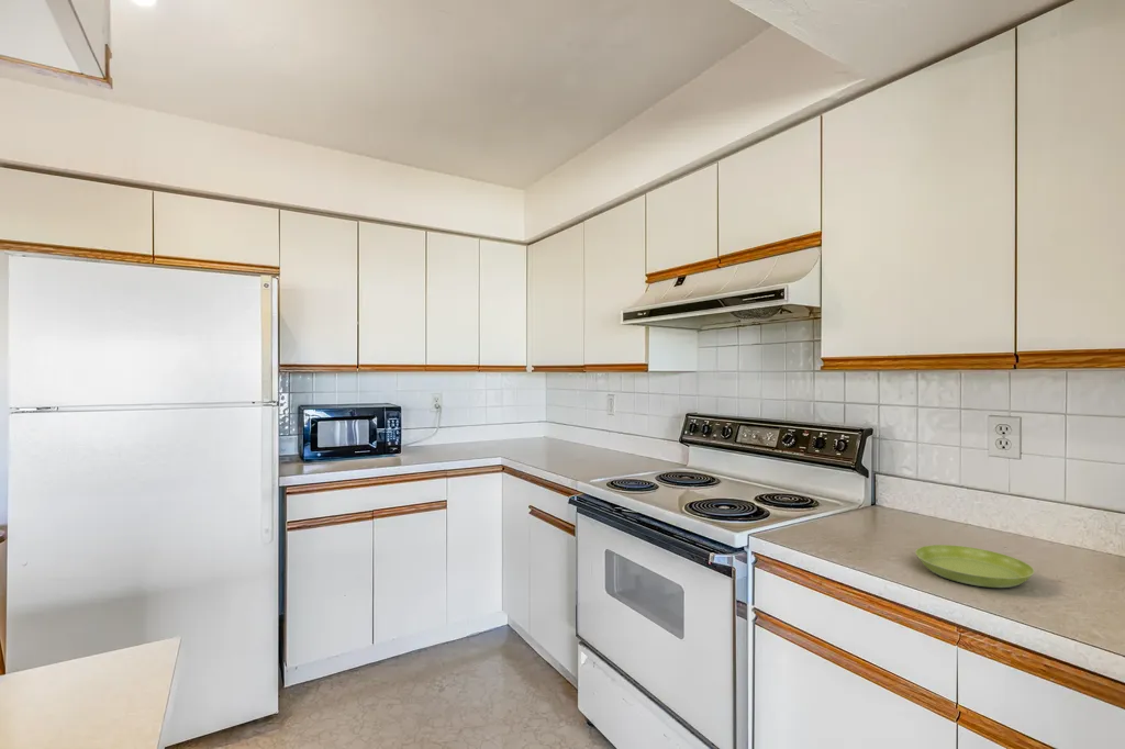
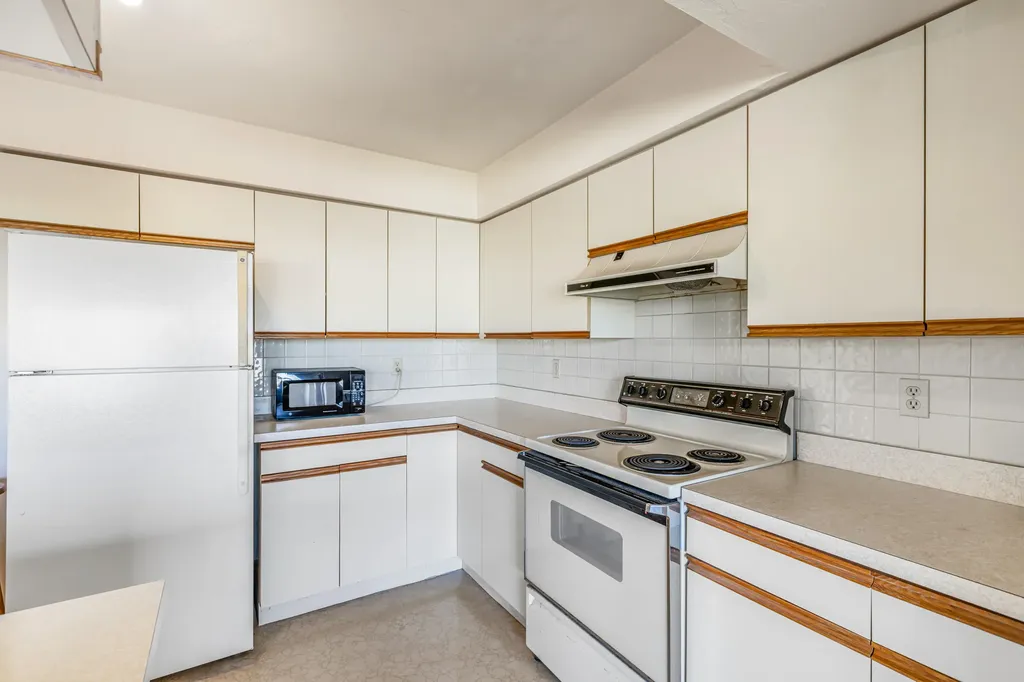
- saucer (971, 567)
